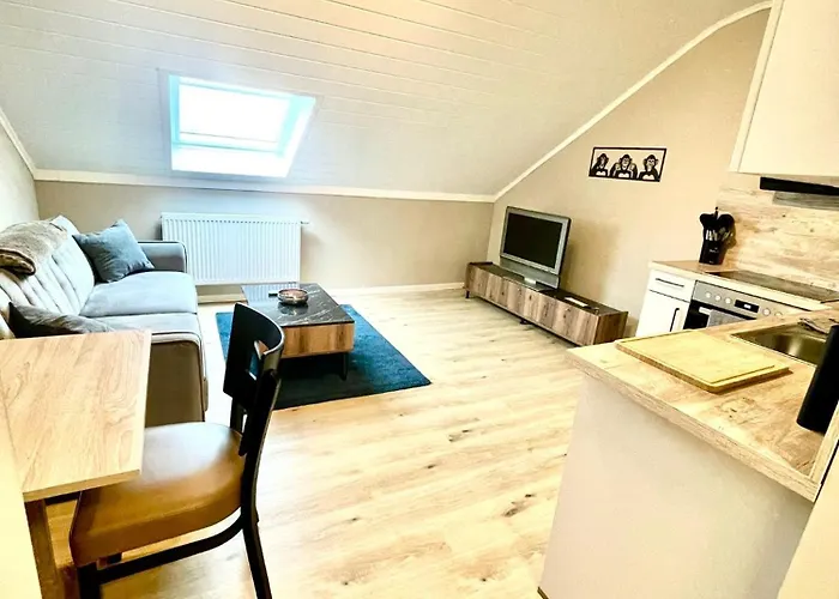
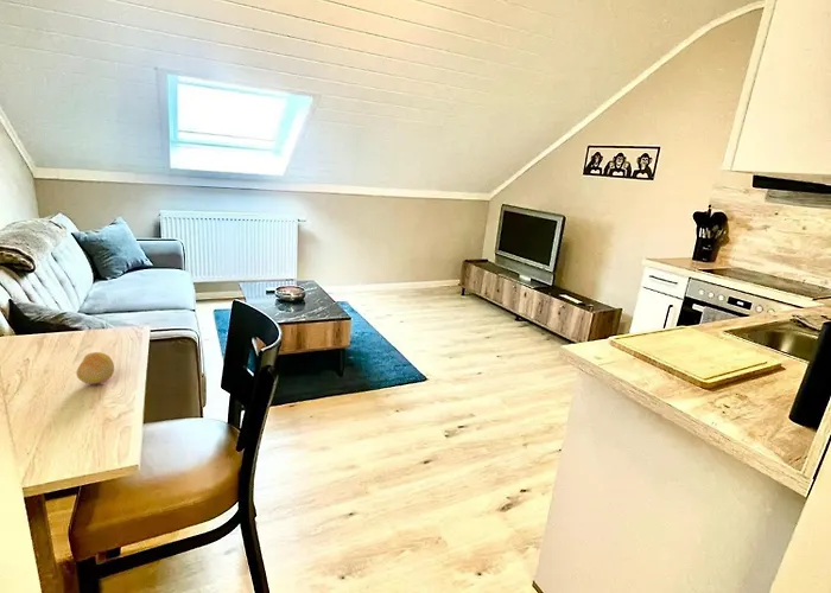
+ fruit (95, 368)
